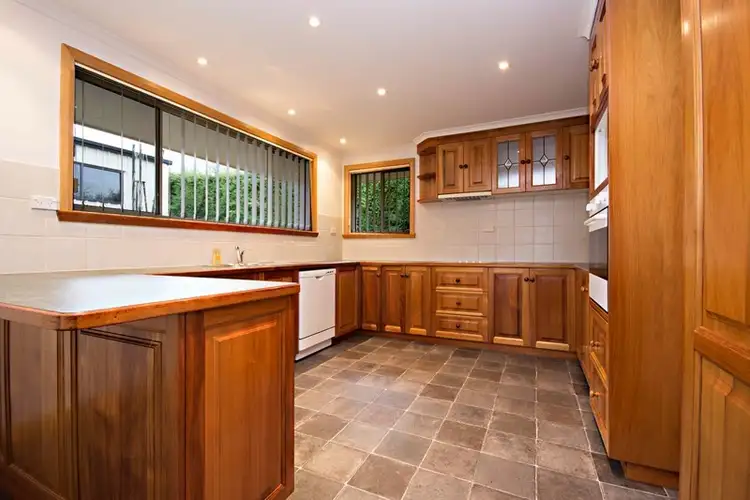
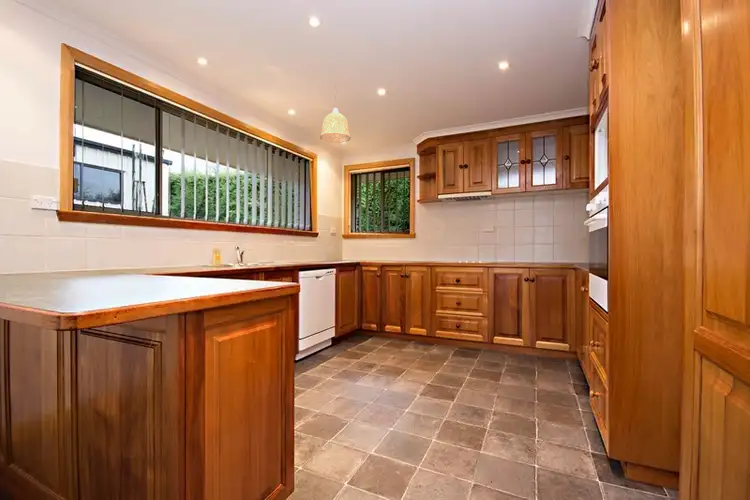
+ pendant lamp (335, 109)
